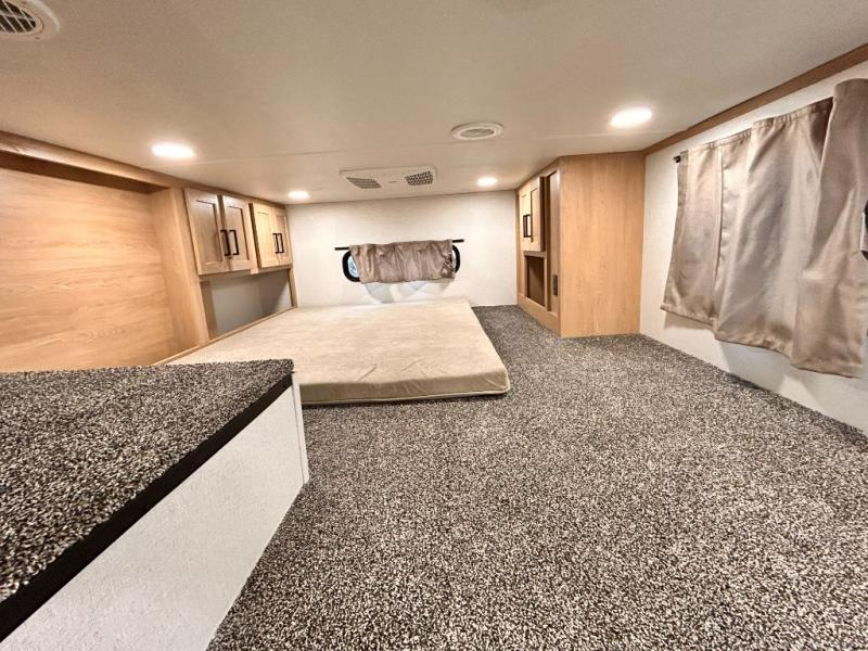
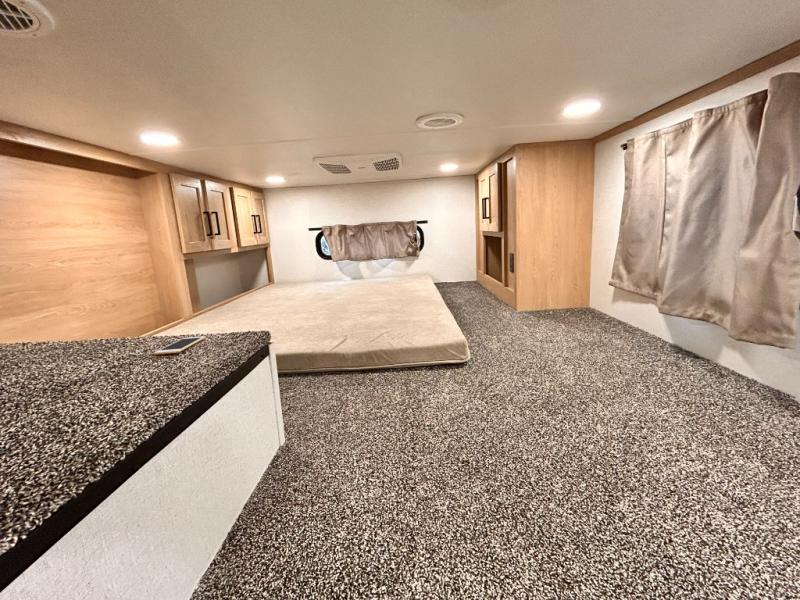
+ cell phone (181, 344)
